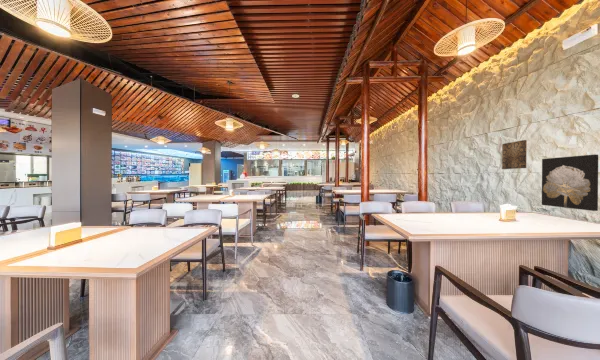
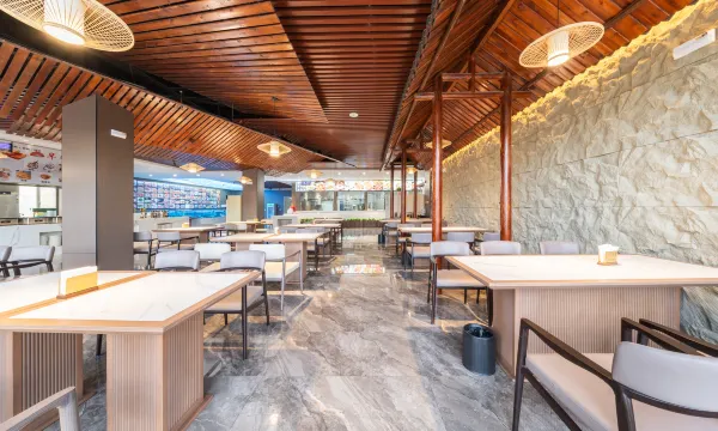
- wall art (567, 182)
- wall art (513, 155)
